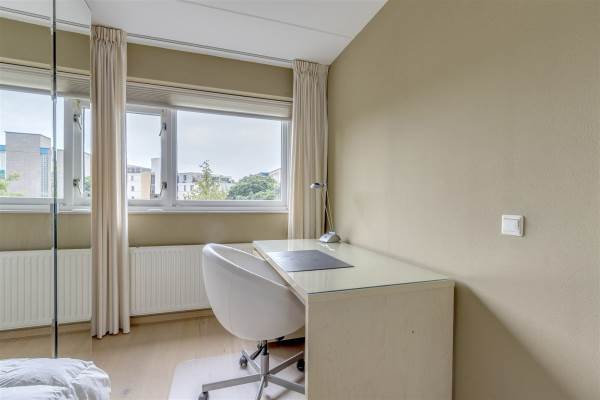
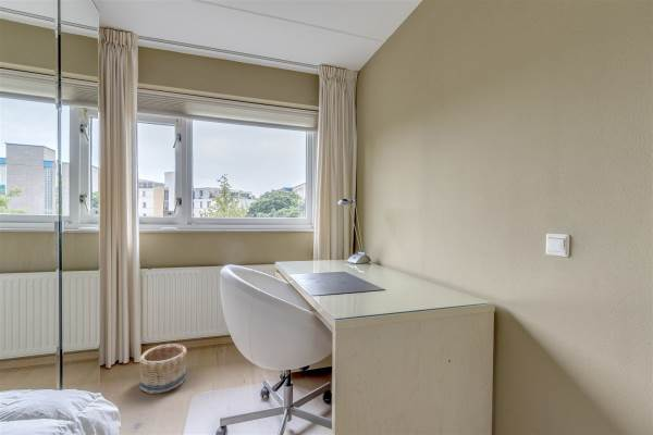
+ basket (163, 366)
